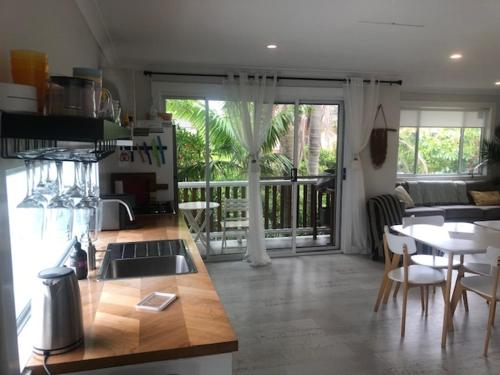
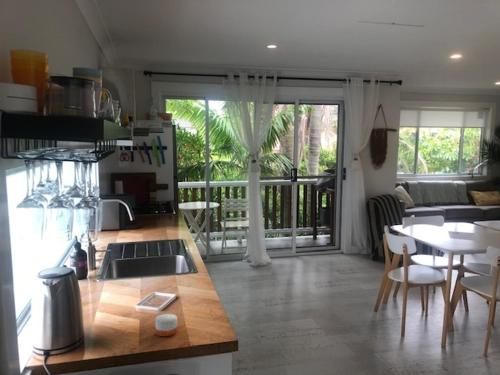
+ candle (166, 317)
